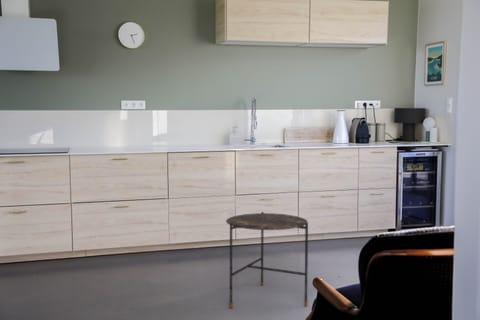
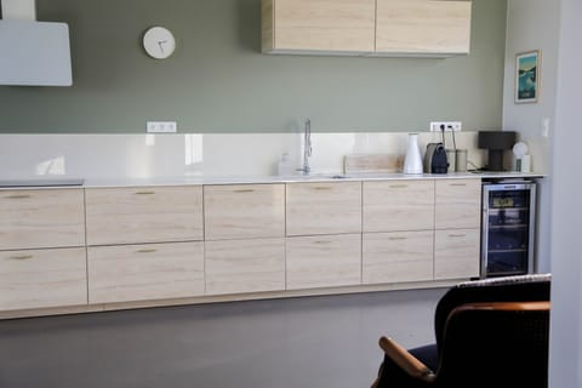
- side table (262, 259)
